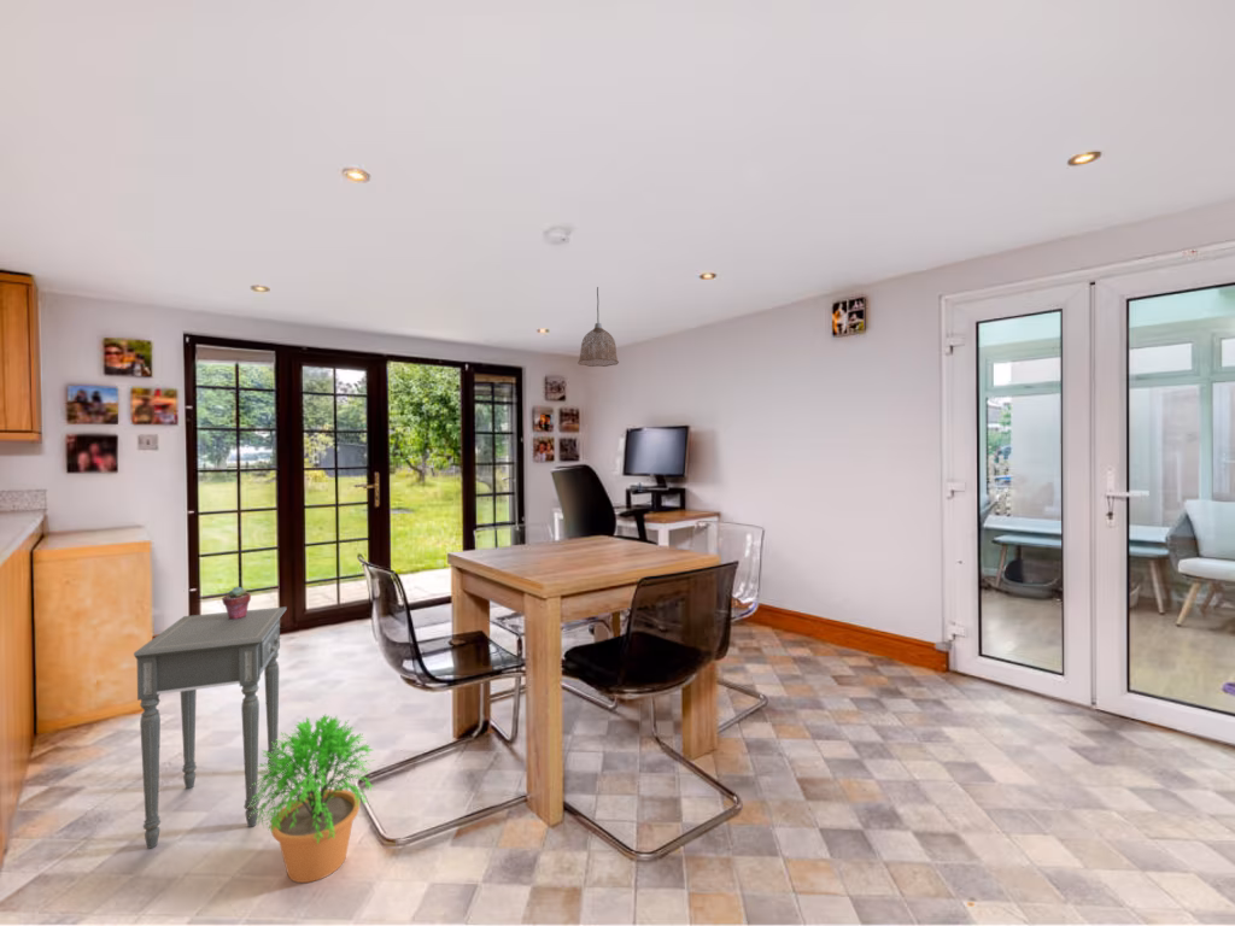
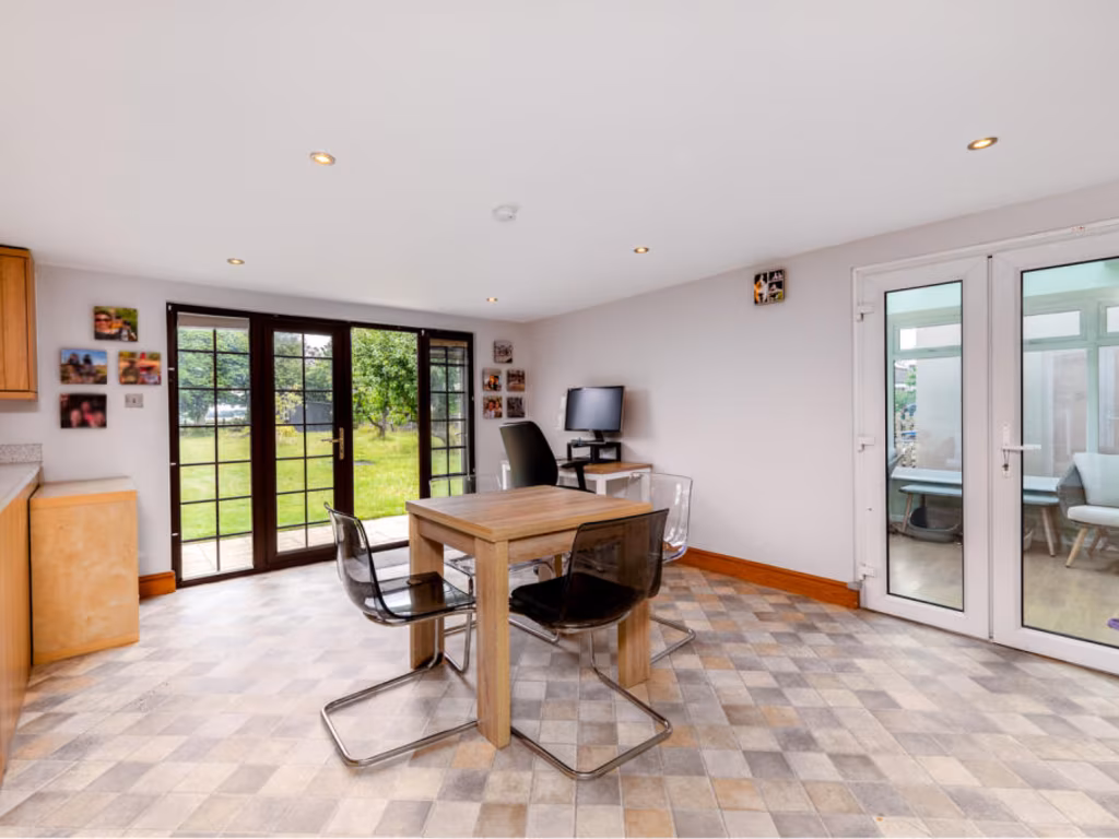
- side table (241, 711)
- pendant lamp (597, 324)
- potted plant (315, 792)
- potted succulent (236, 600)
